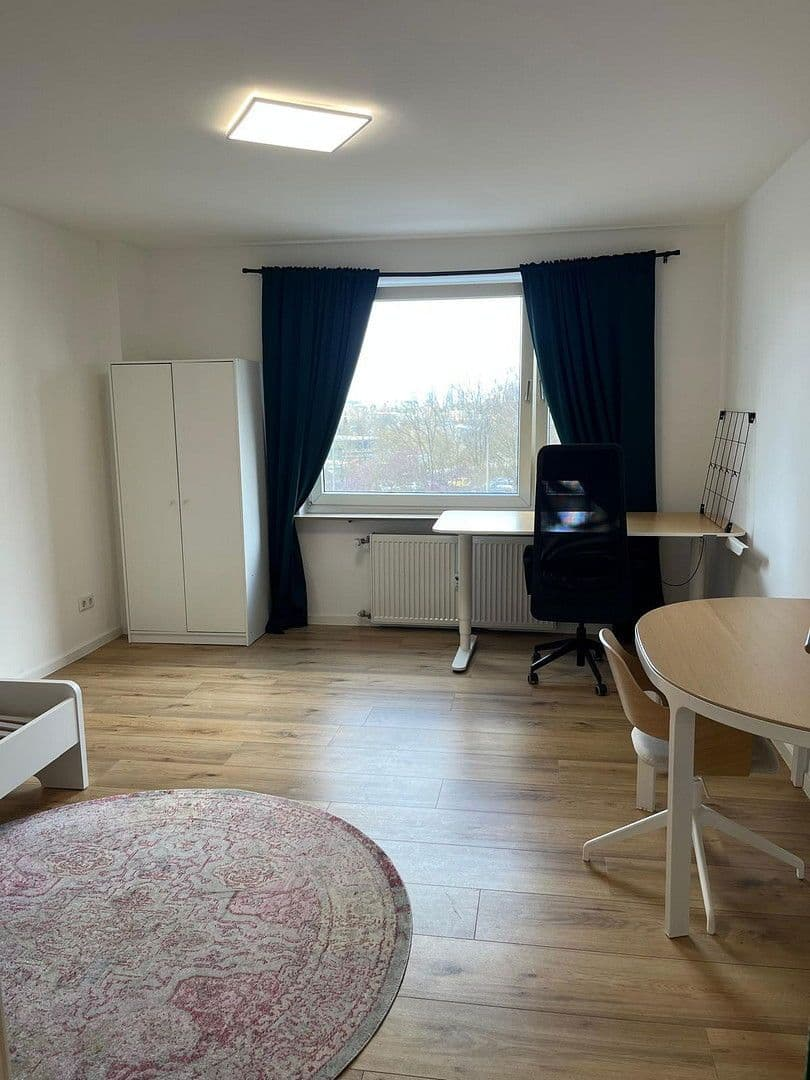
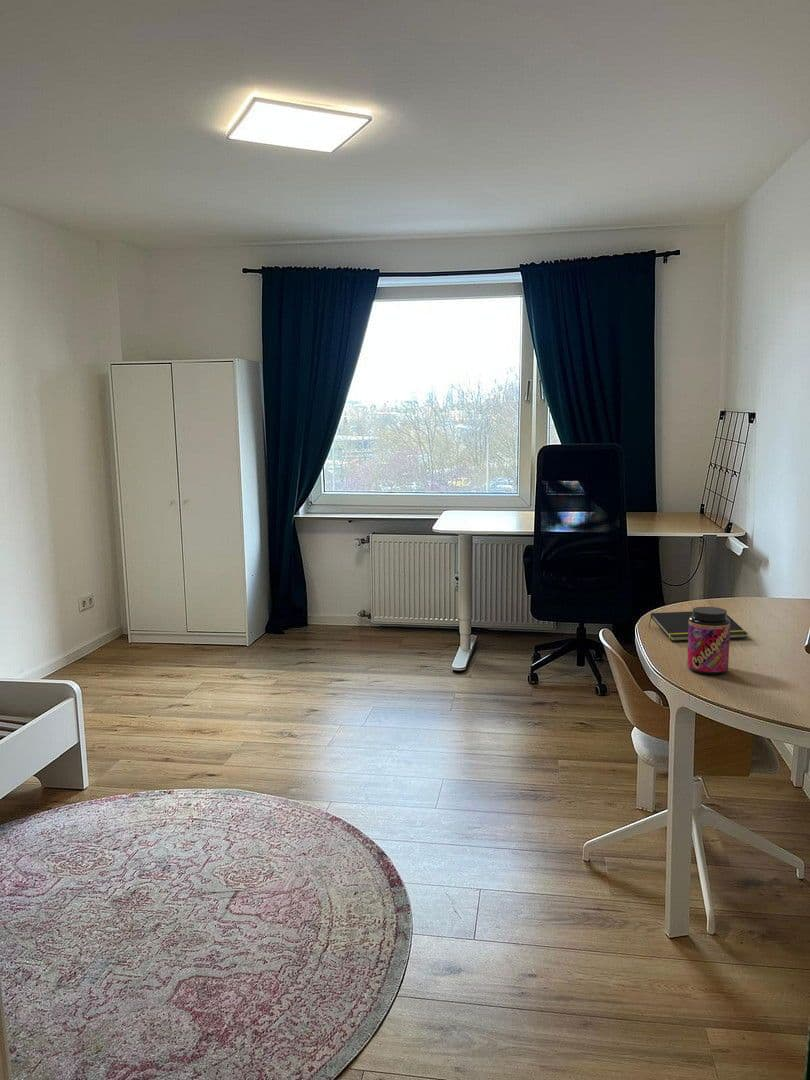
+ jar (708, 639)
+ notepad (688, 625)
